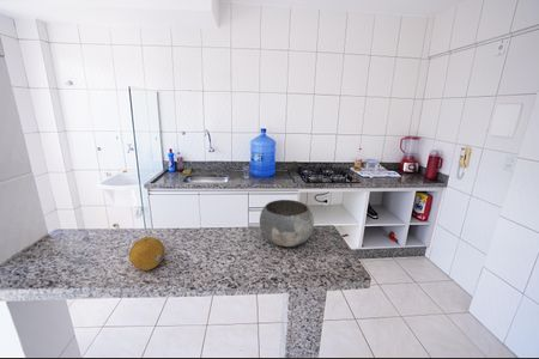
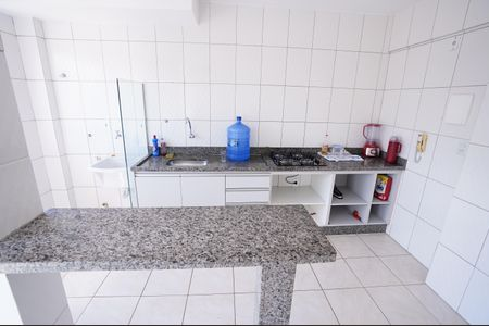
- bowl (286, 224)
- fruit (147, 252)
